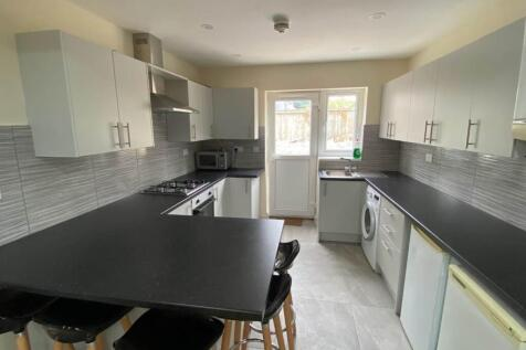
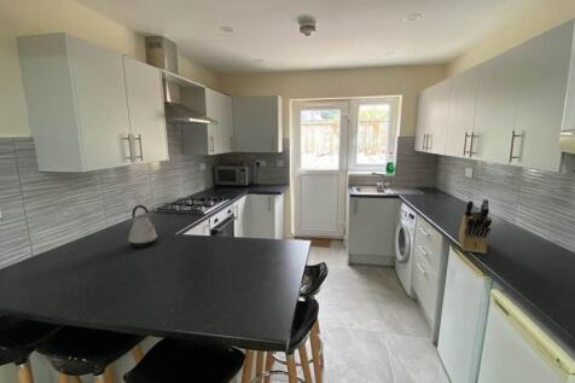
+ kettle (143, 225)
+ knife block (474, 222)
